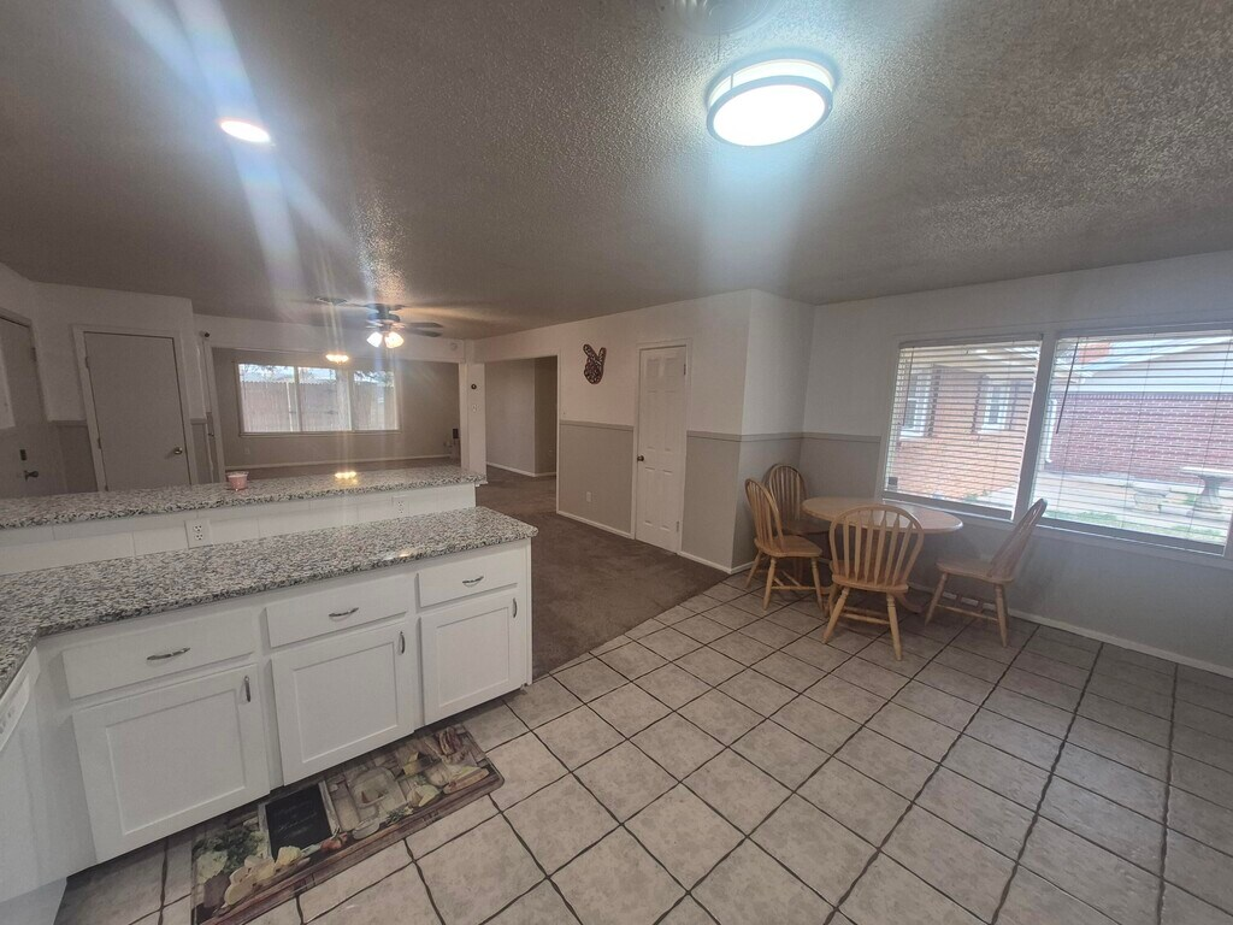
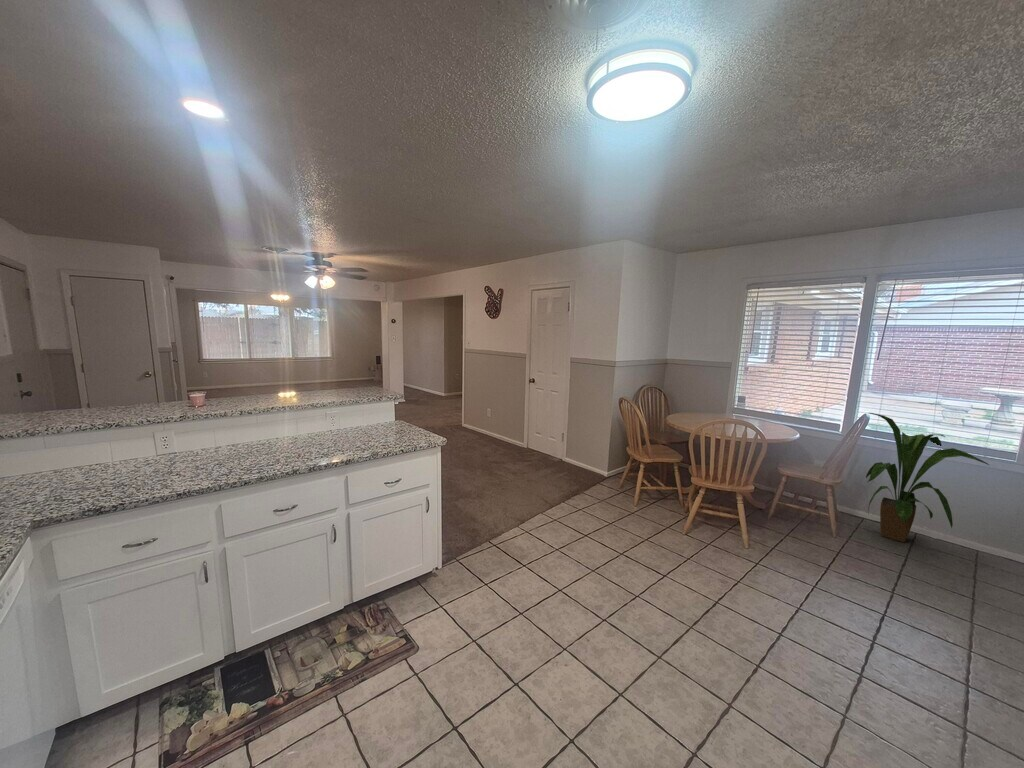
+ house plant (920, 482)
